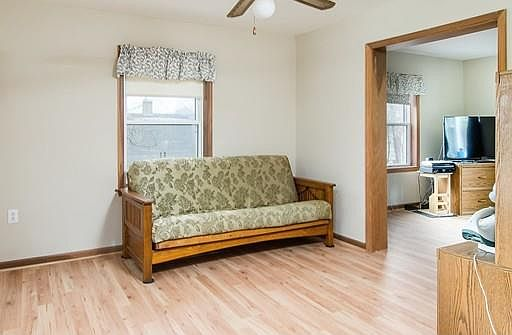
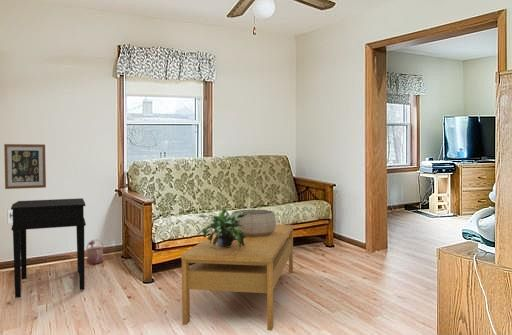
+ side table (49, 227)
+ decorative bowl (253, 222)
+ potted plant (223, 226)
+ watering can (94, 250)
+ wall art (25, 166)
+ coffee table (247, 266)
